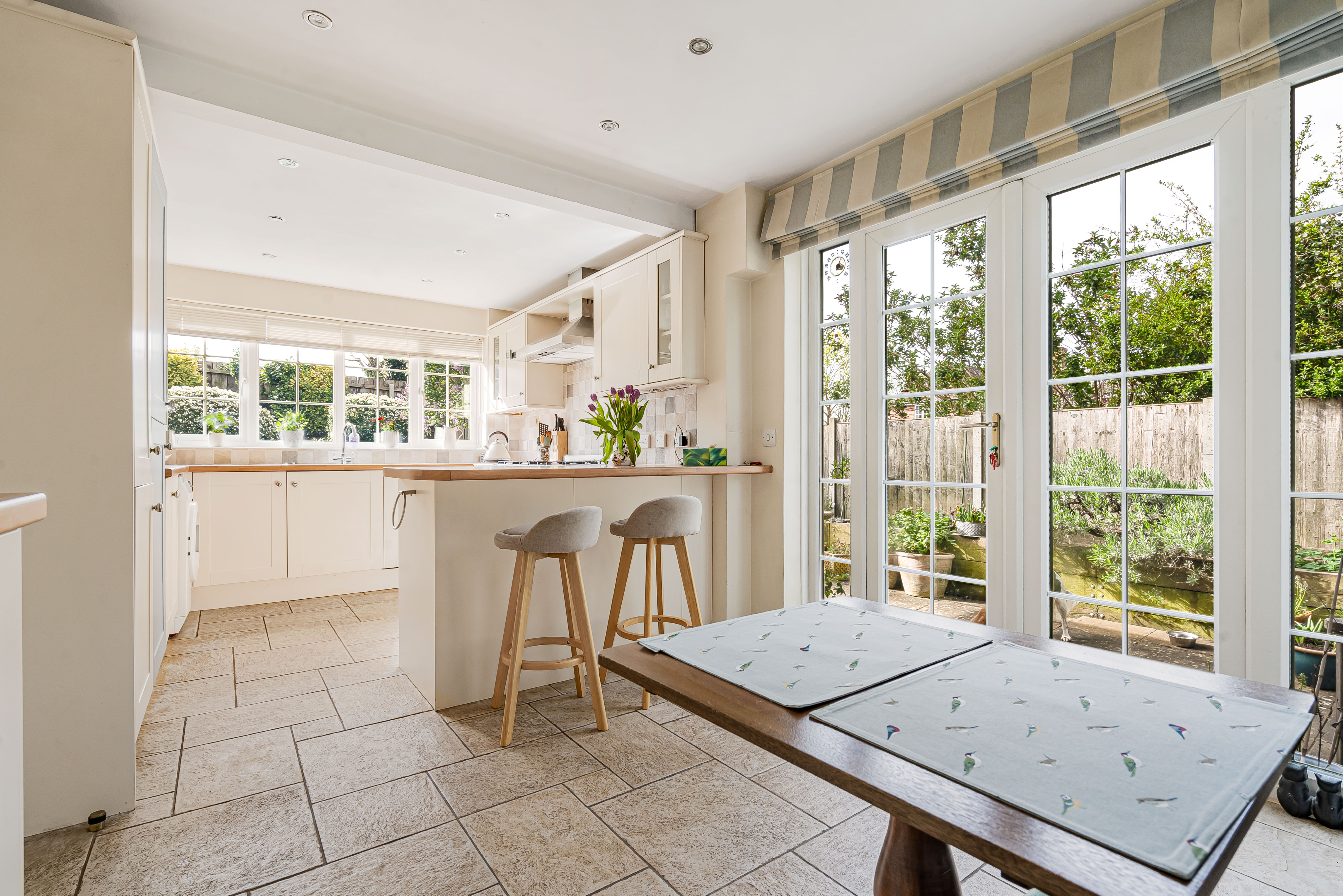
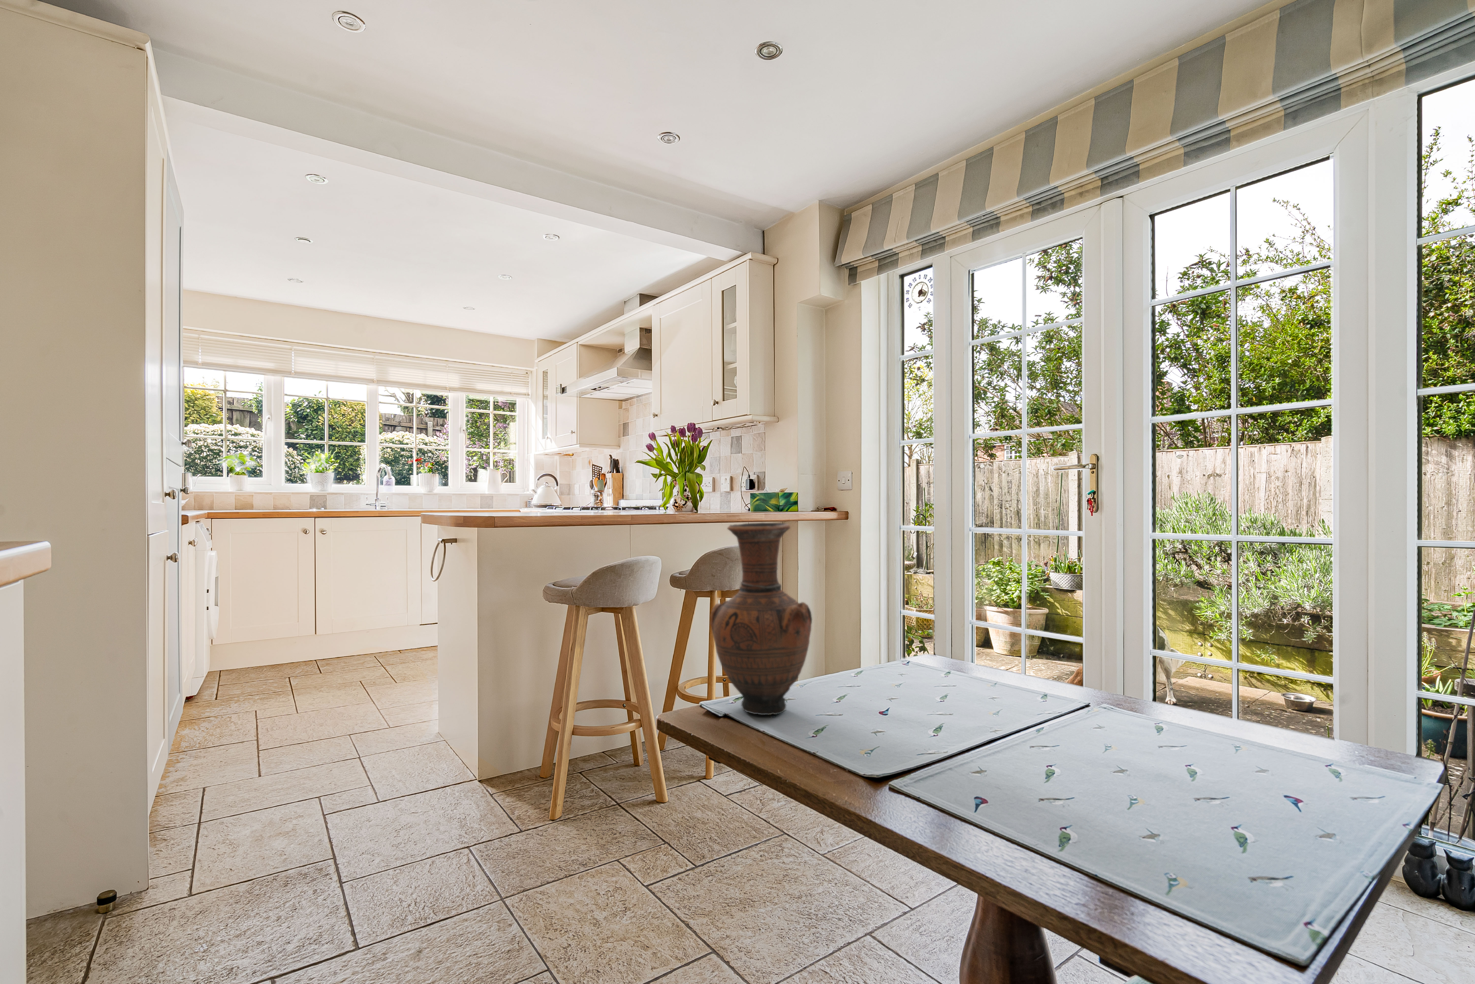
+ vase (760, 616)
